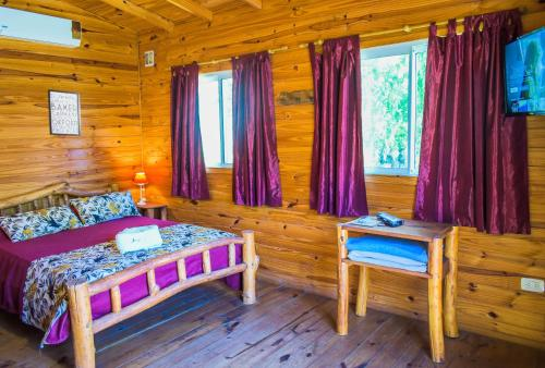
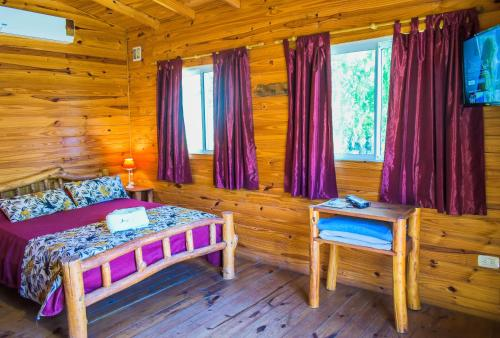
- wall art (64, 113)
